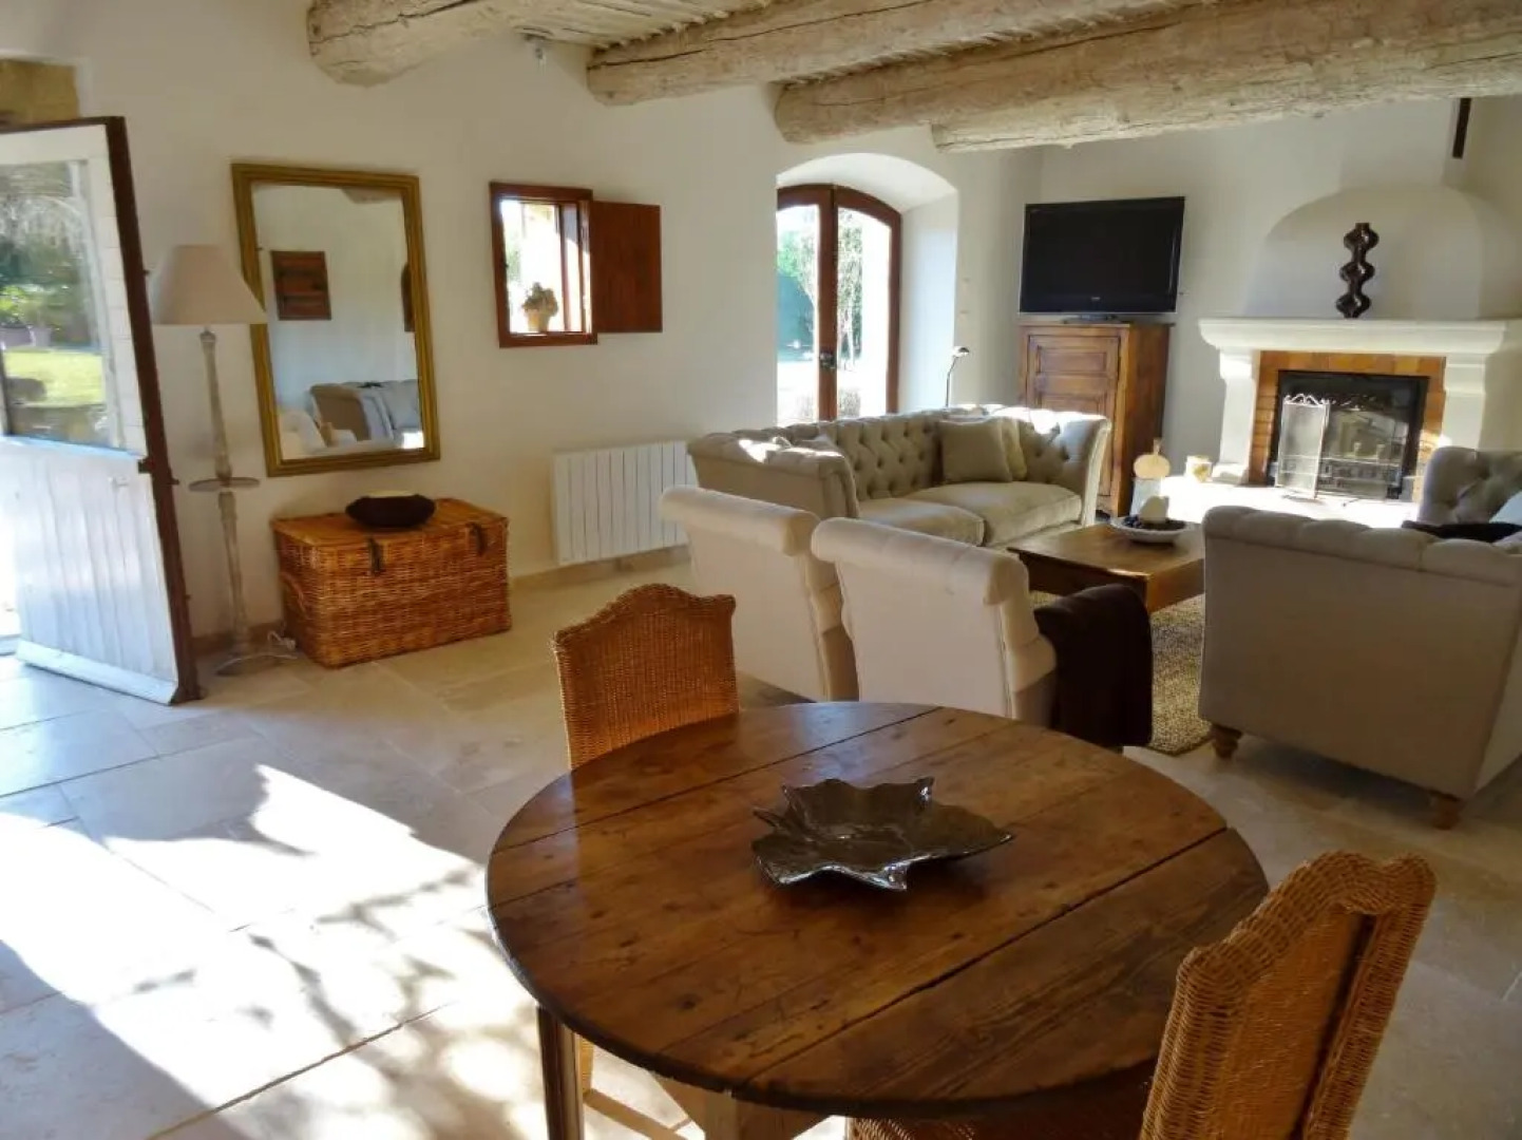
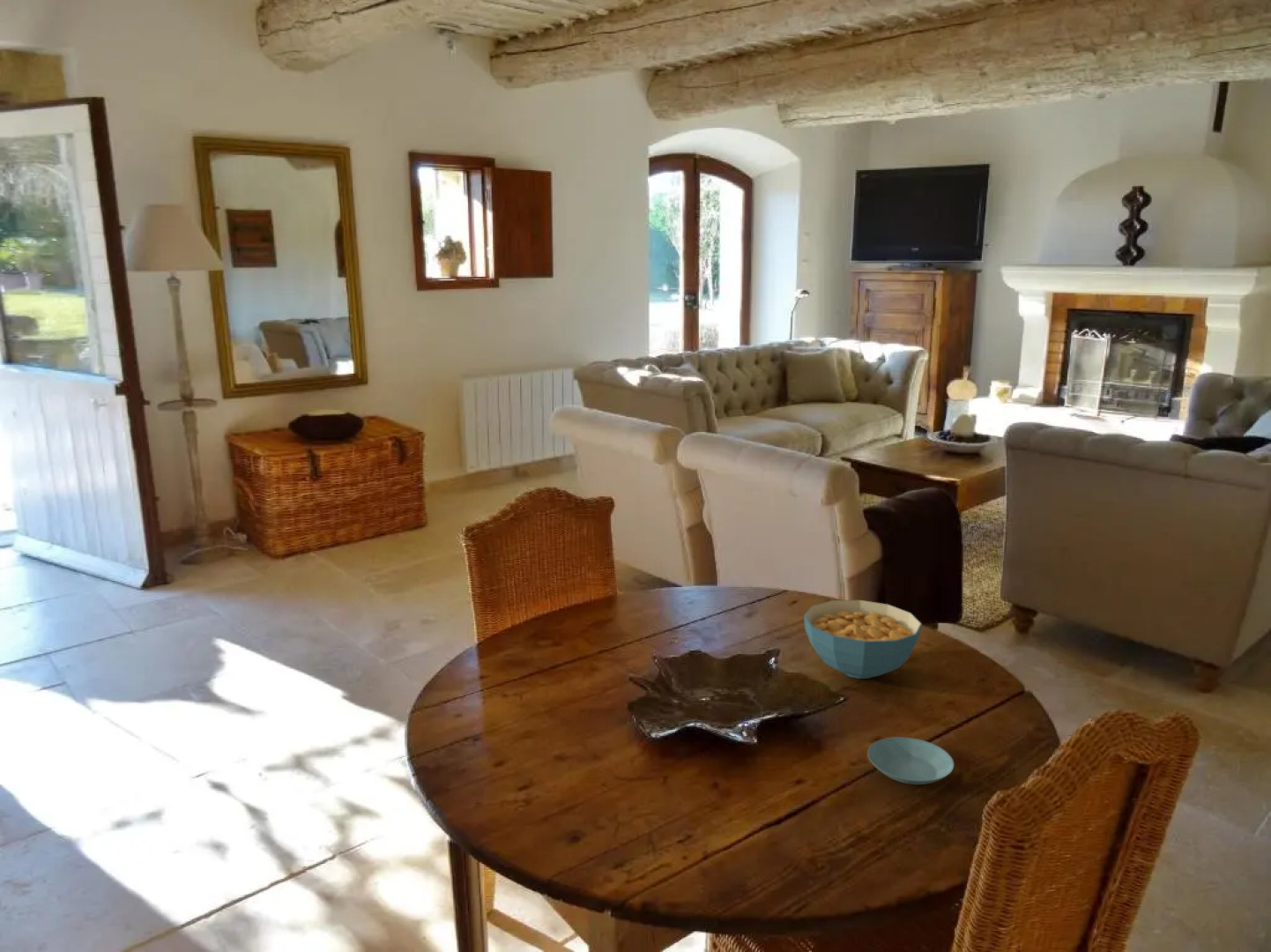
+ saucer (910, 764)
+ cereal bowl (860, 645)
